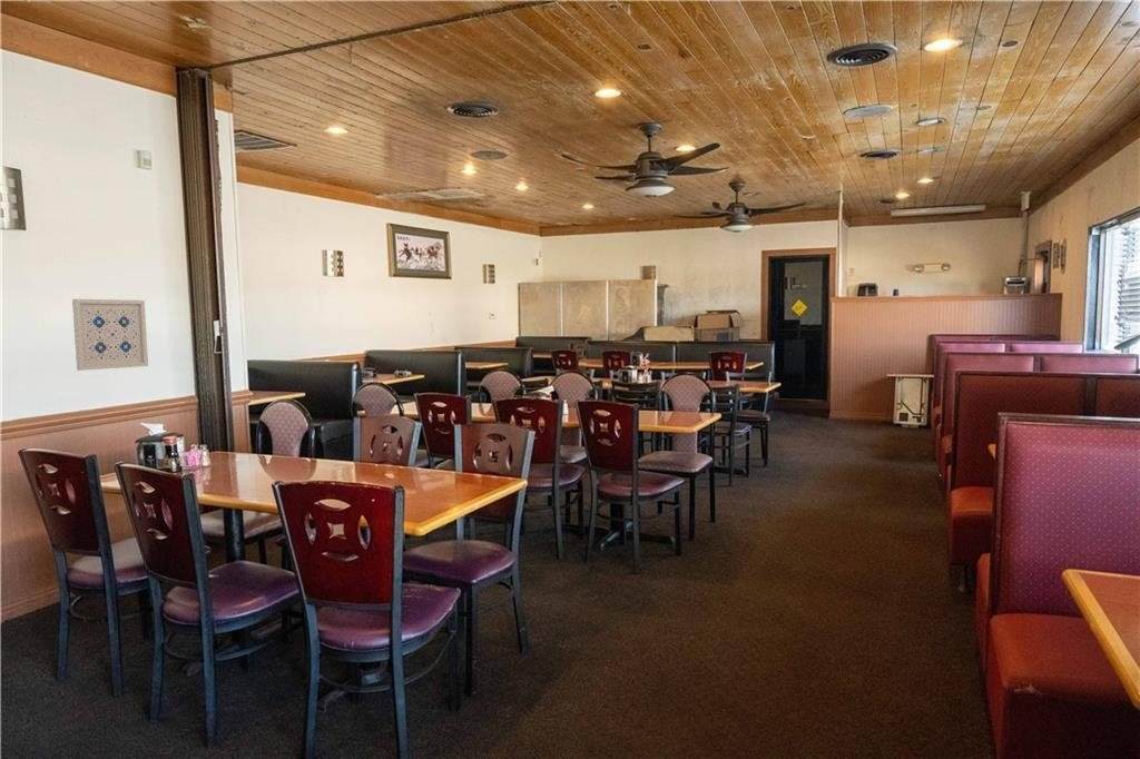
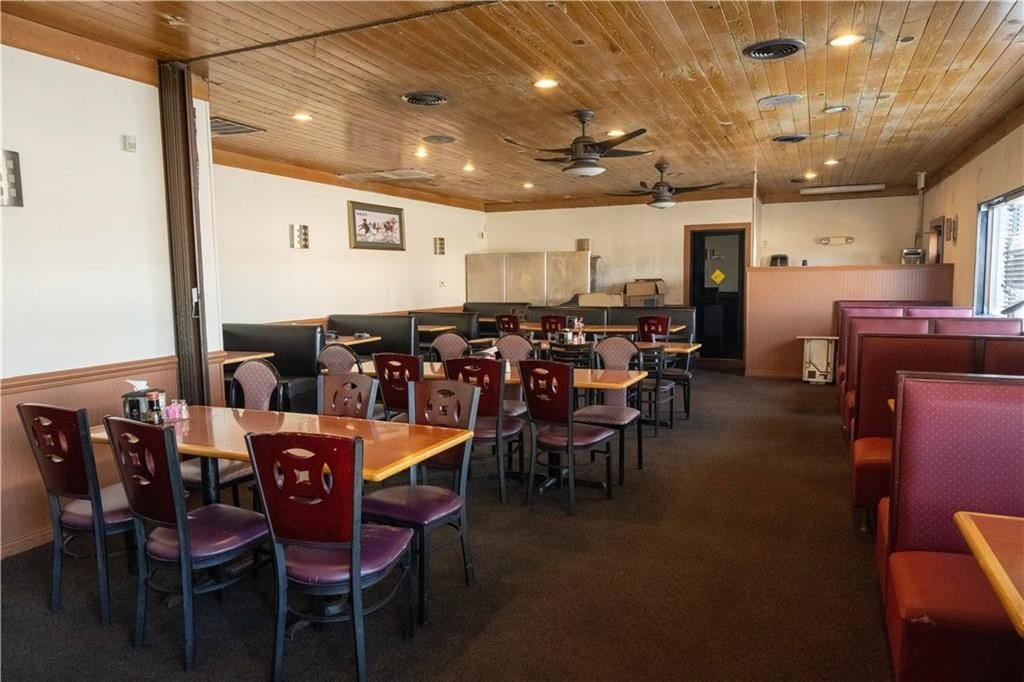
- wall art (111, 334)
